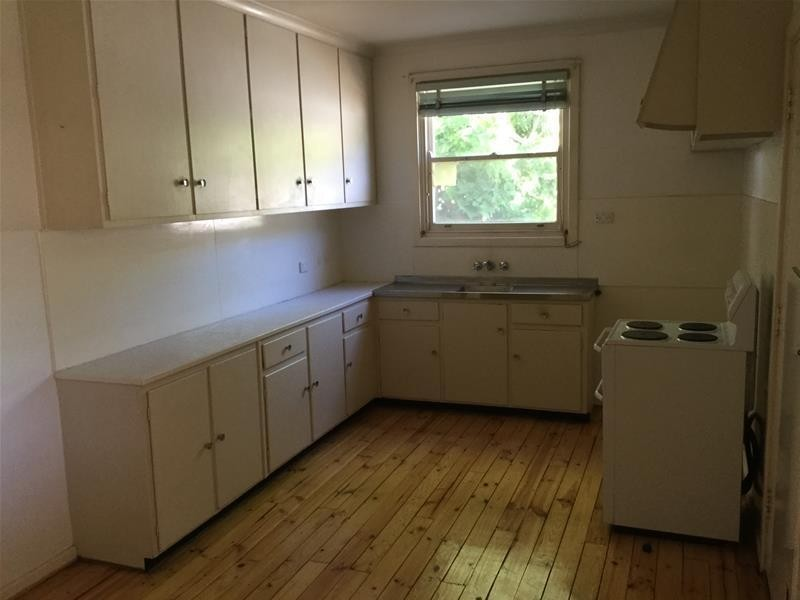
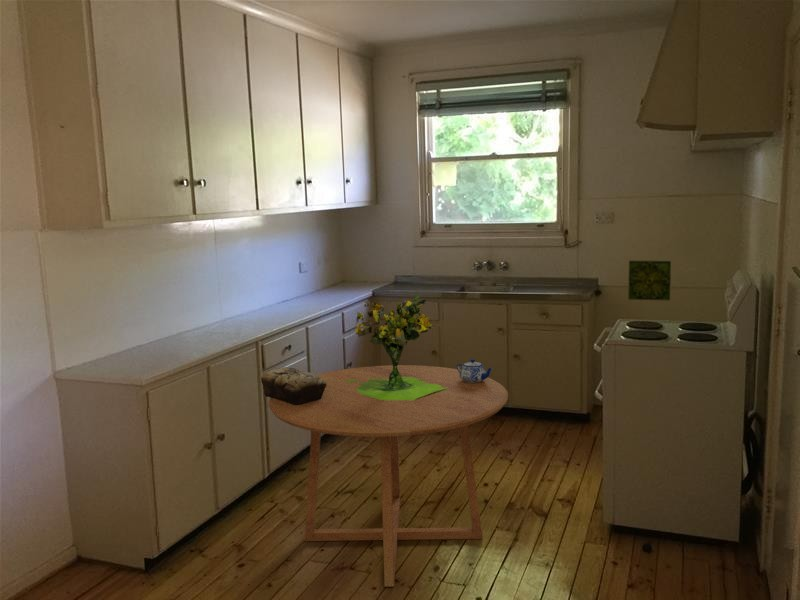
+ decorative tile (649, 280)
+ teapot (474, 370)
+ bread loaf (294, 383)
+ bouquet (388, 340)
+ dining table (391, 466)
